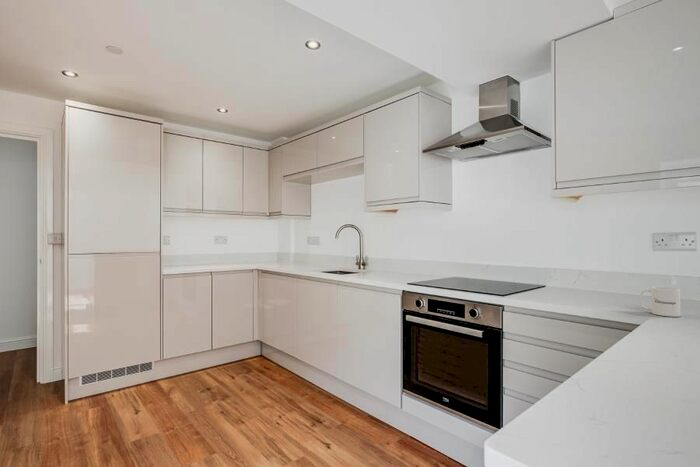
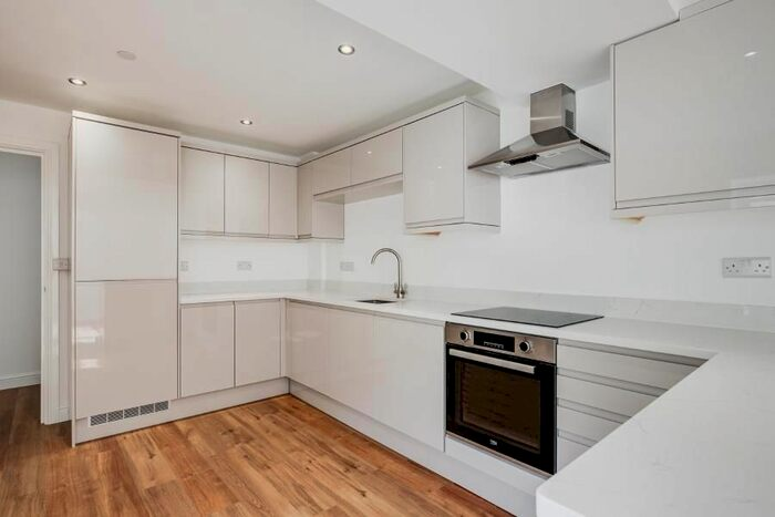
- mug (659, 300)
